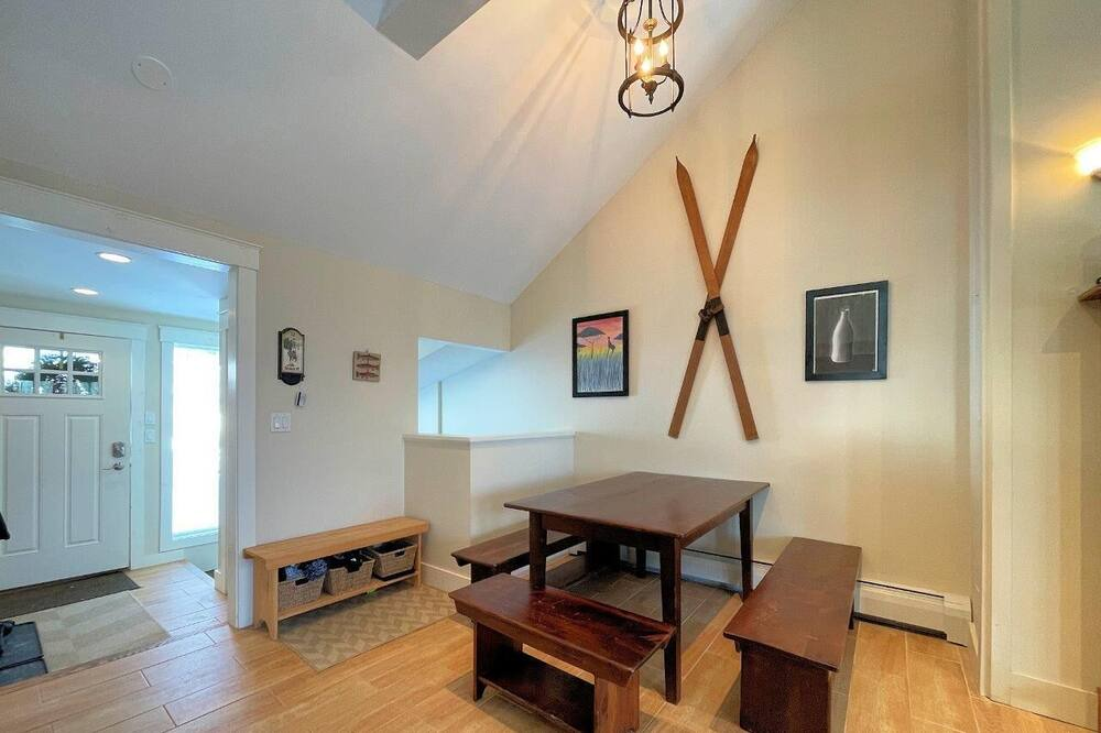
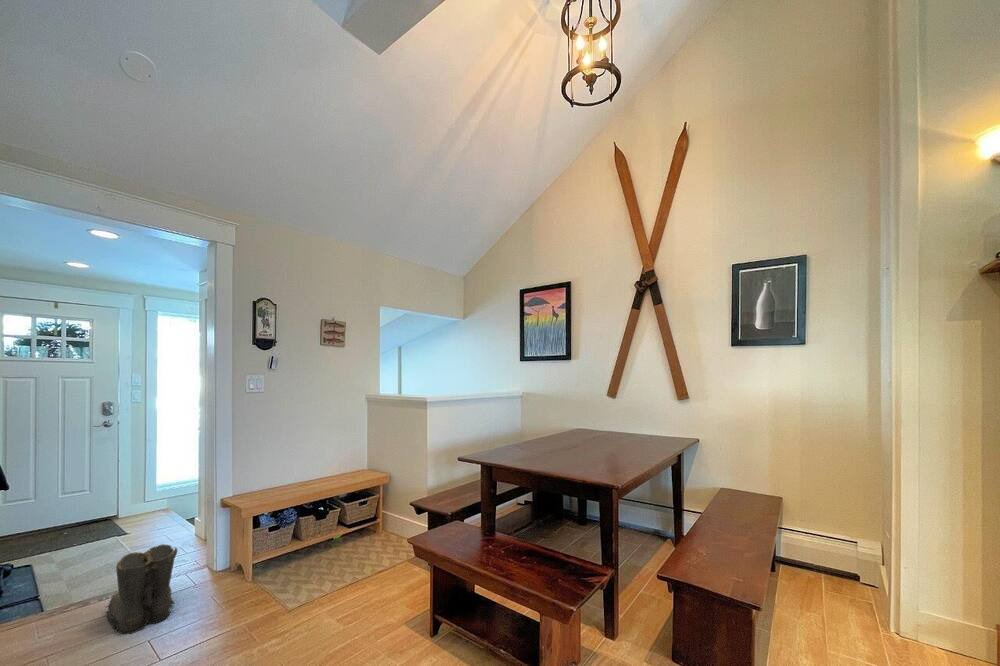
+ boots (143, 580)
